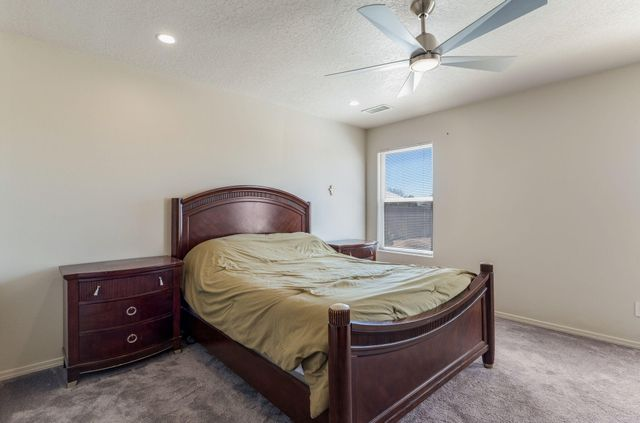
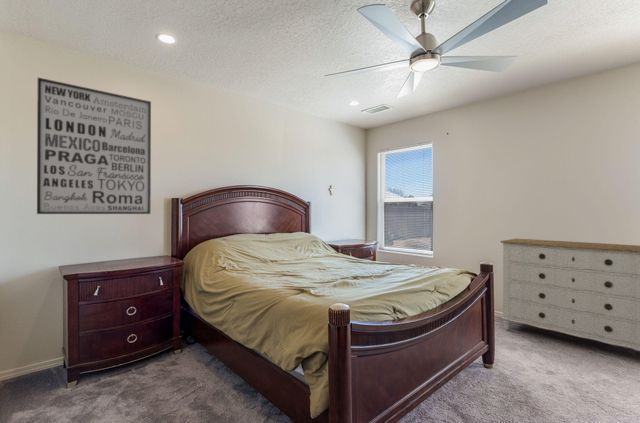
+ wall art (99, 152)
+ dresser (578, 292)
